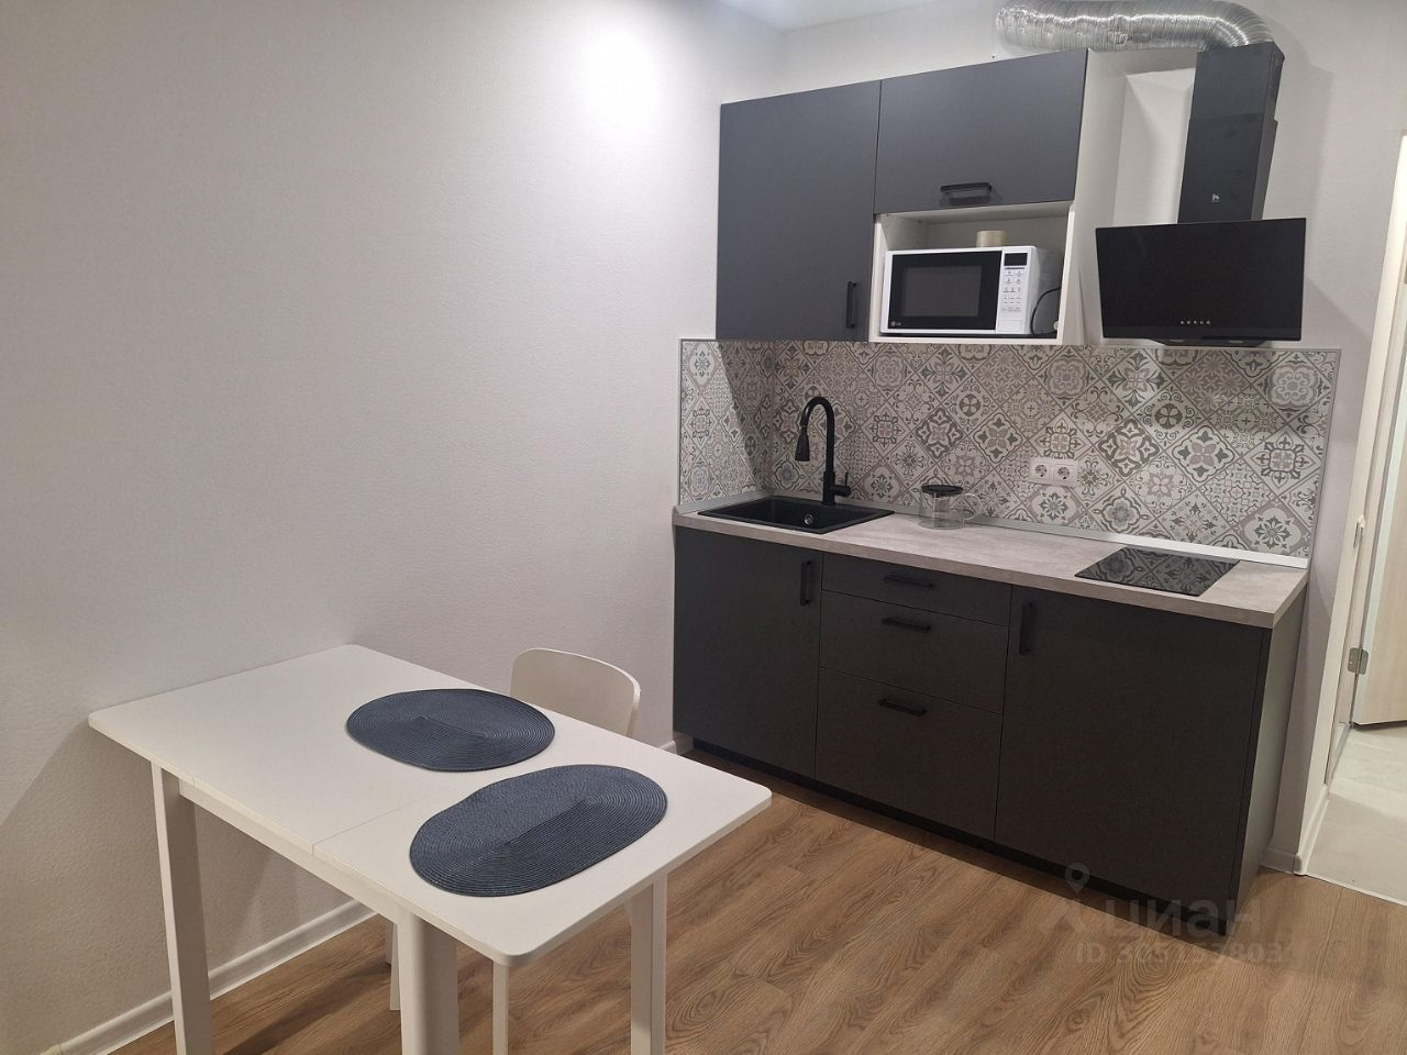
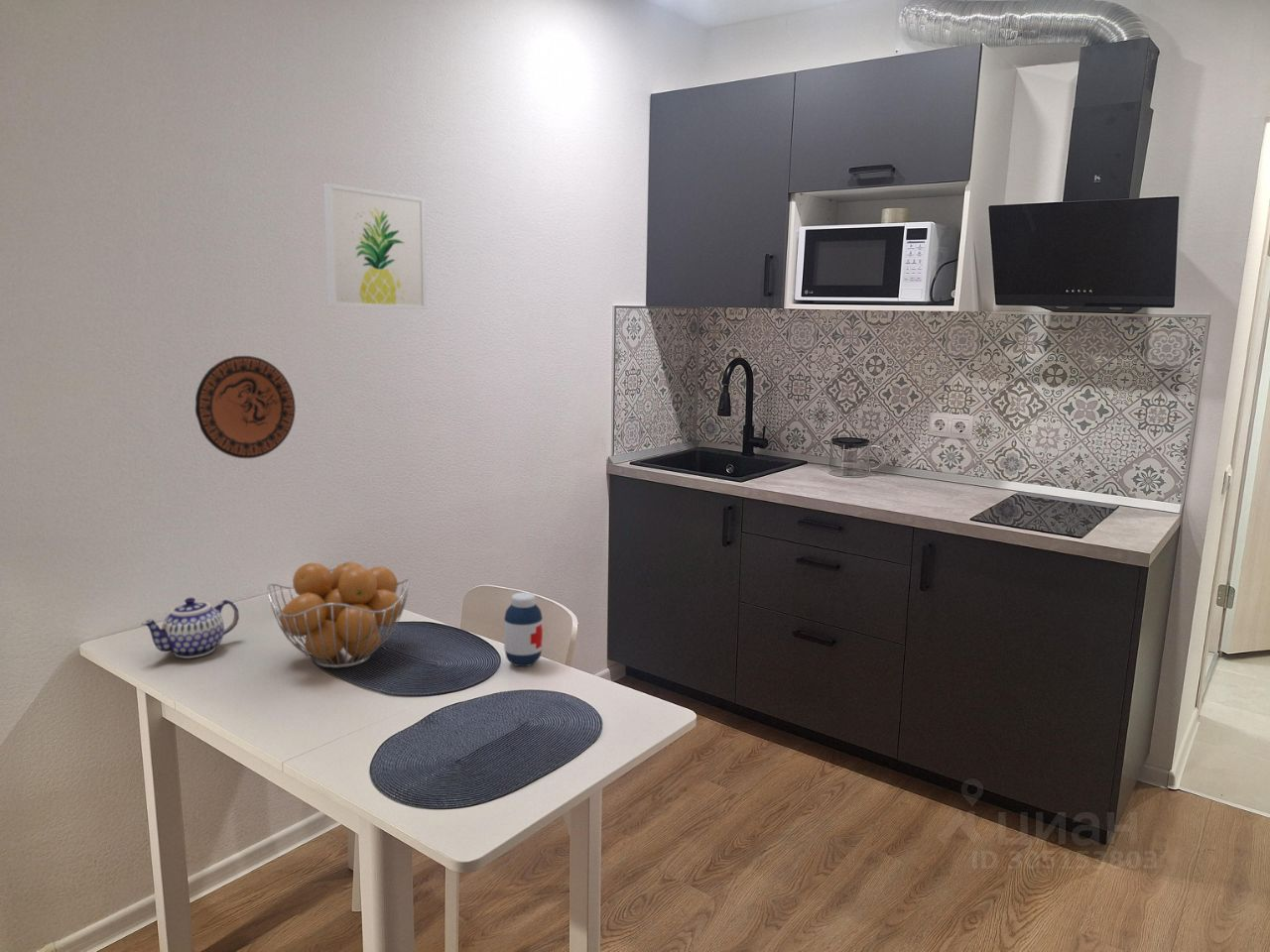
+ teapot (191, 625)
+ medicine bottle (523, 630)
+ fruit basket (340, 611)
+ wall art (378, 250)
+ decorative plate (246, 407)
